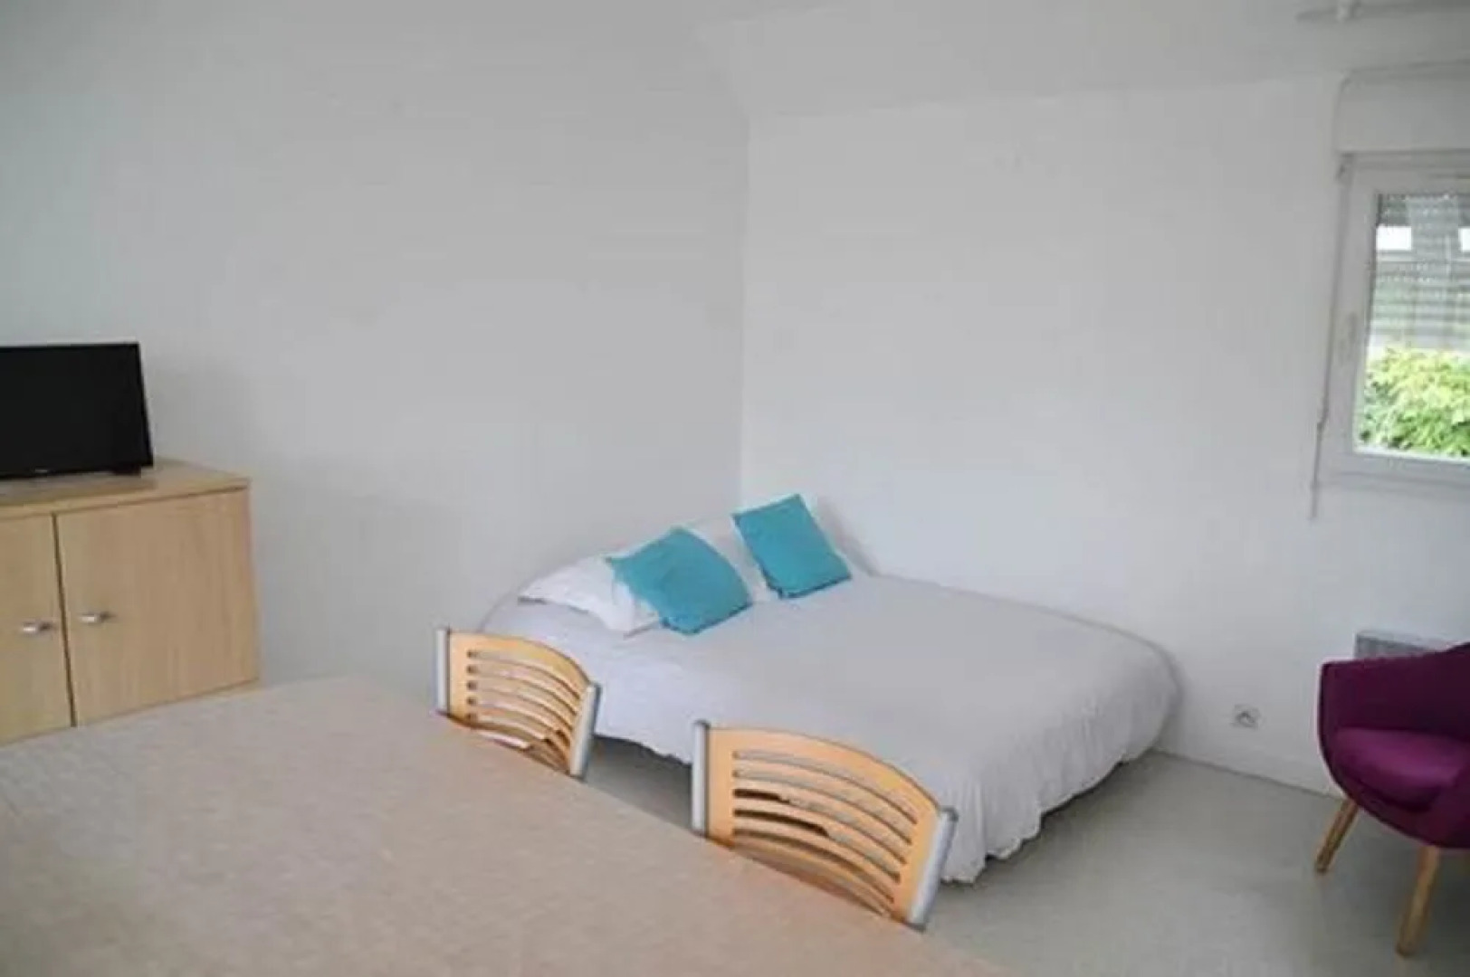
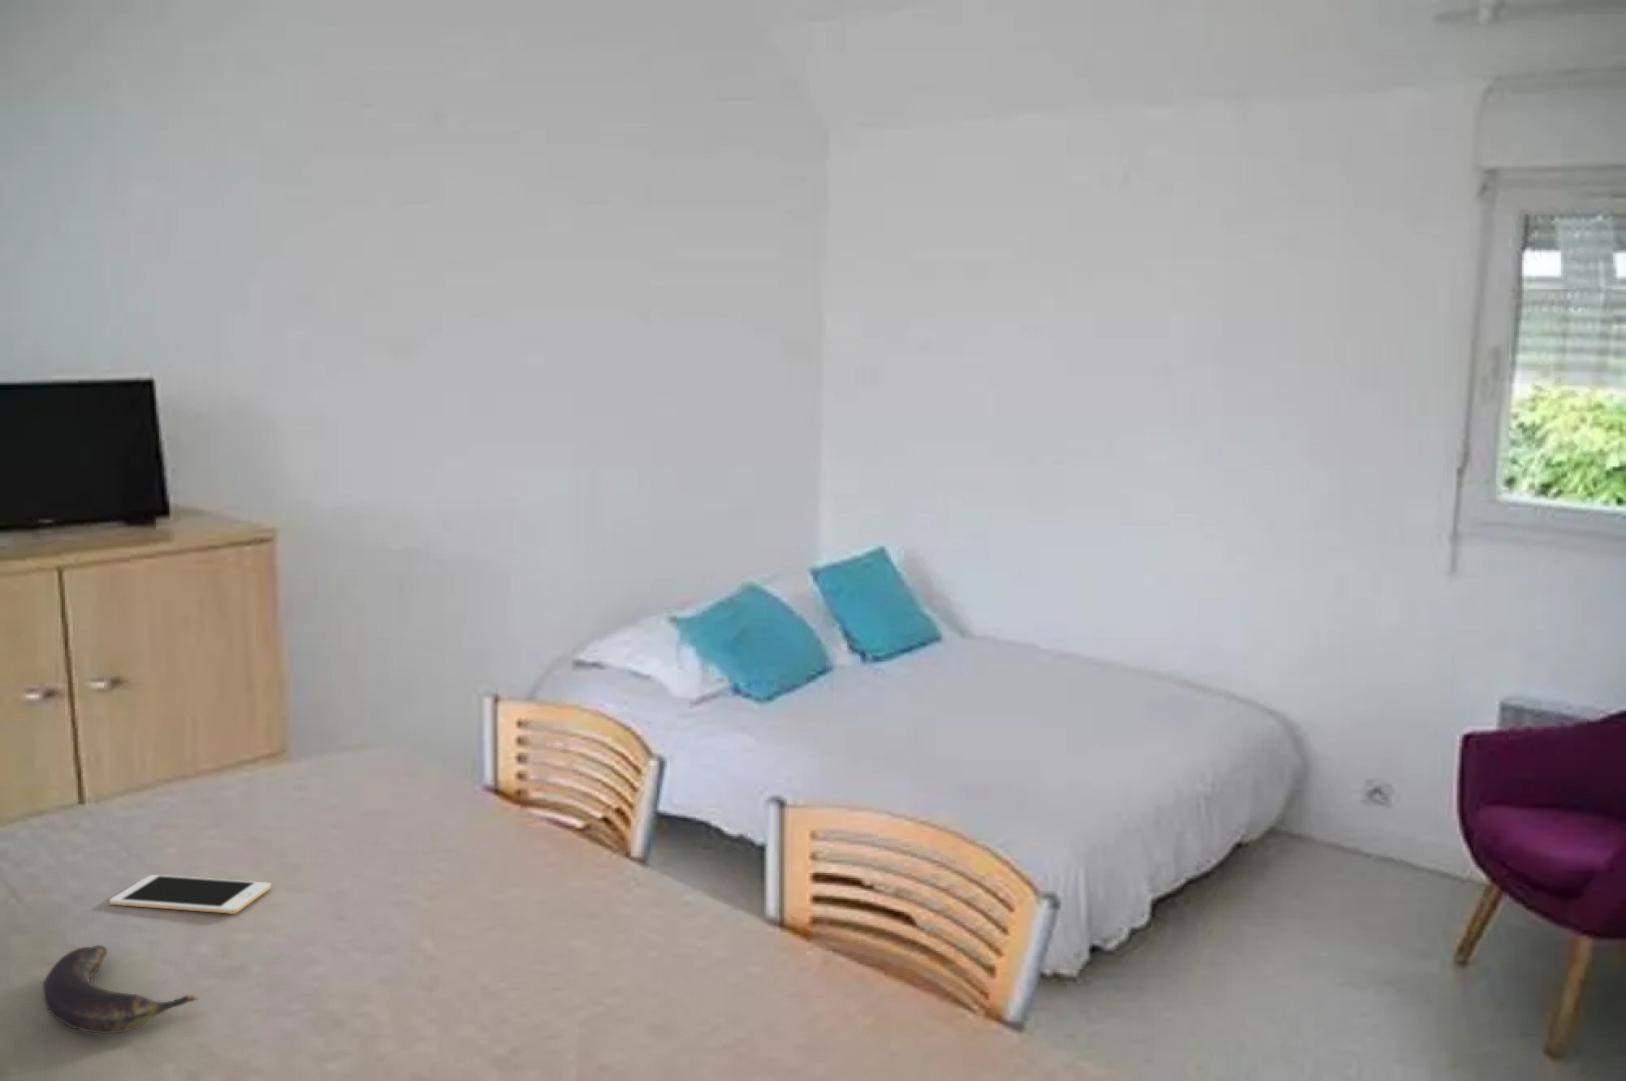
+ cell phone (192, 893)
+ banana (103, 991)
